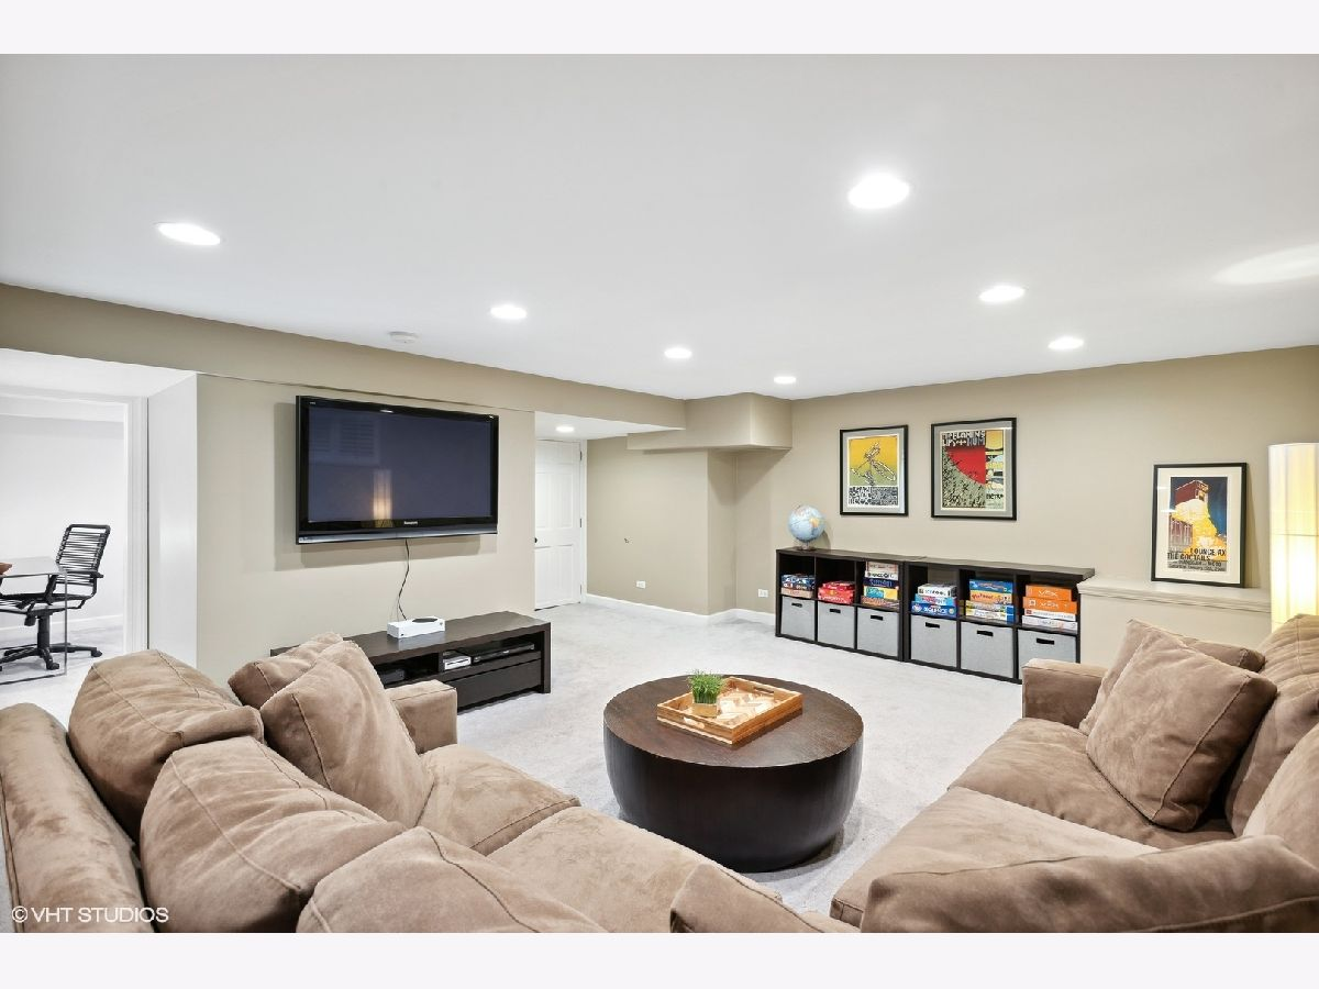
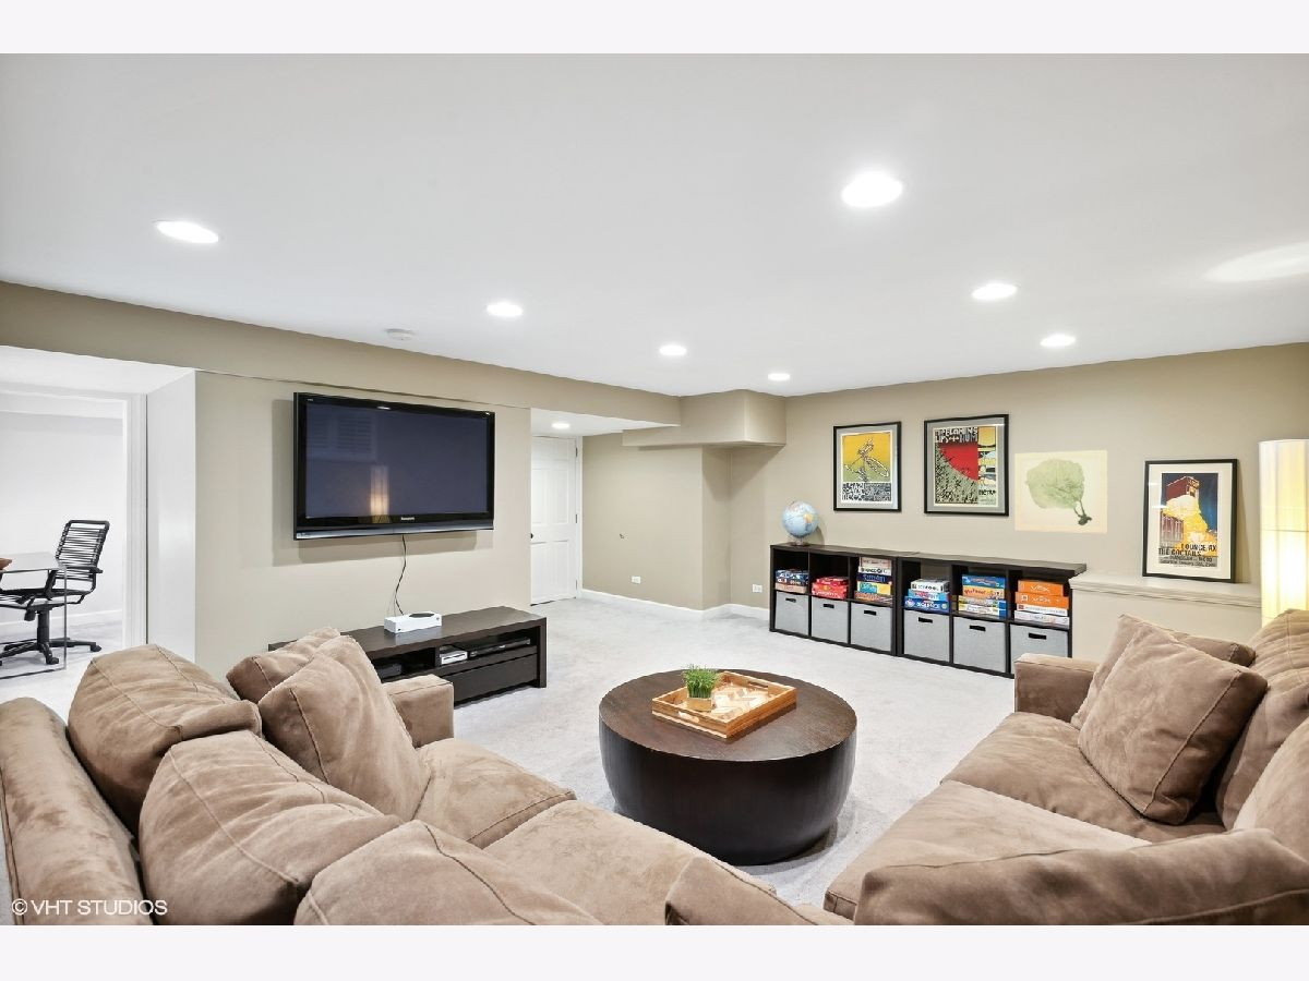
+ wall art (1059, 492)
